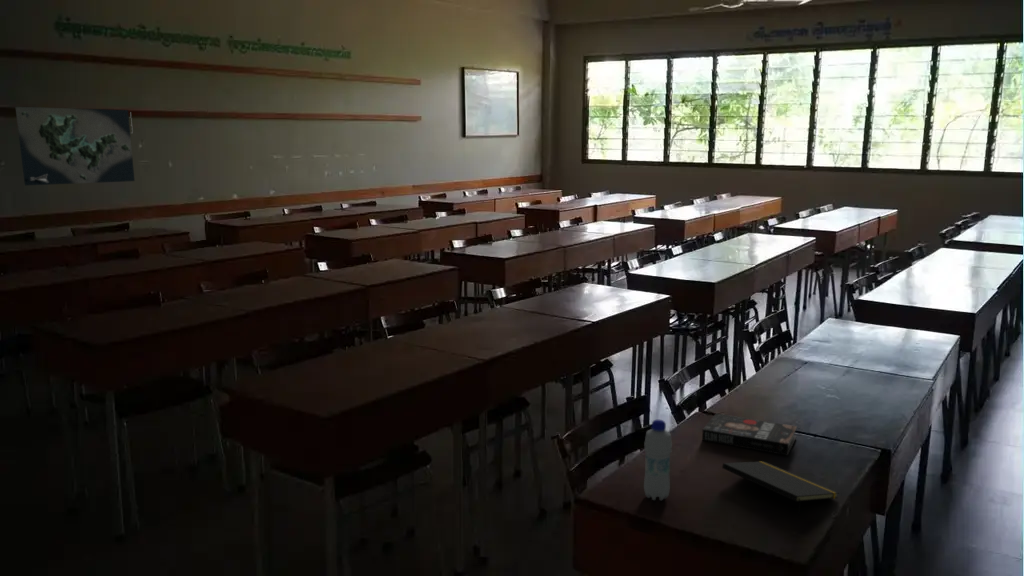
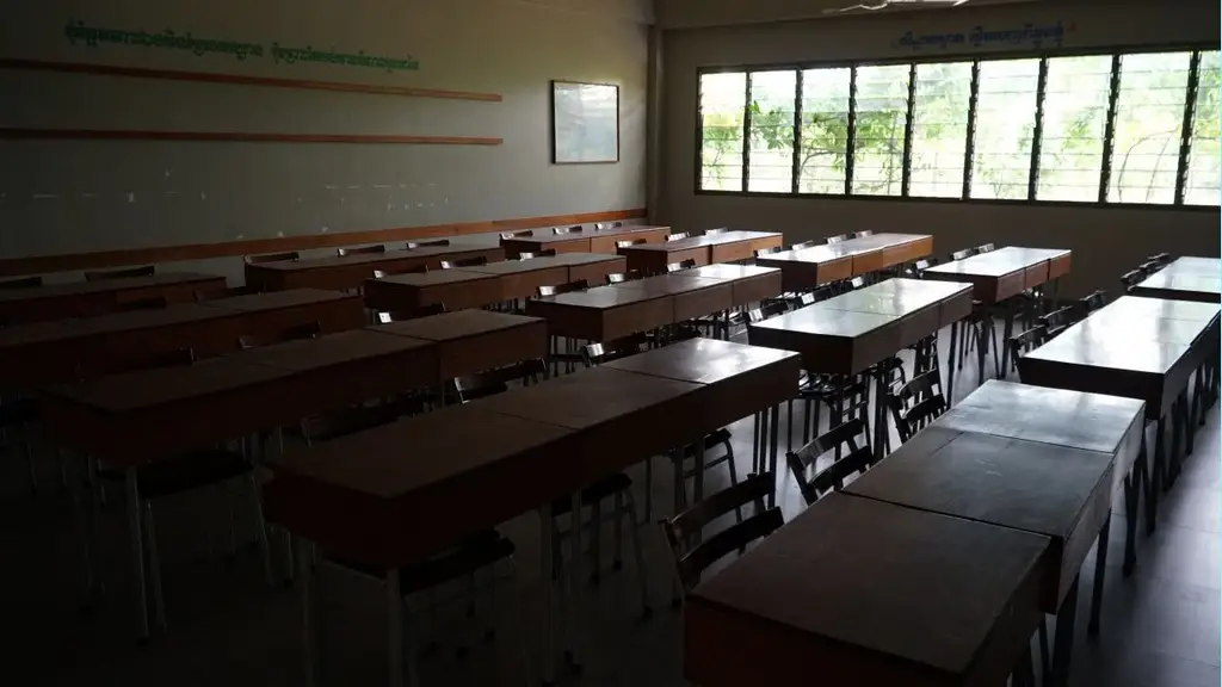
- map (82, 146)
- bottle (657, 458)
- notepad (779, 480)
- book (749, 433)
